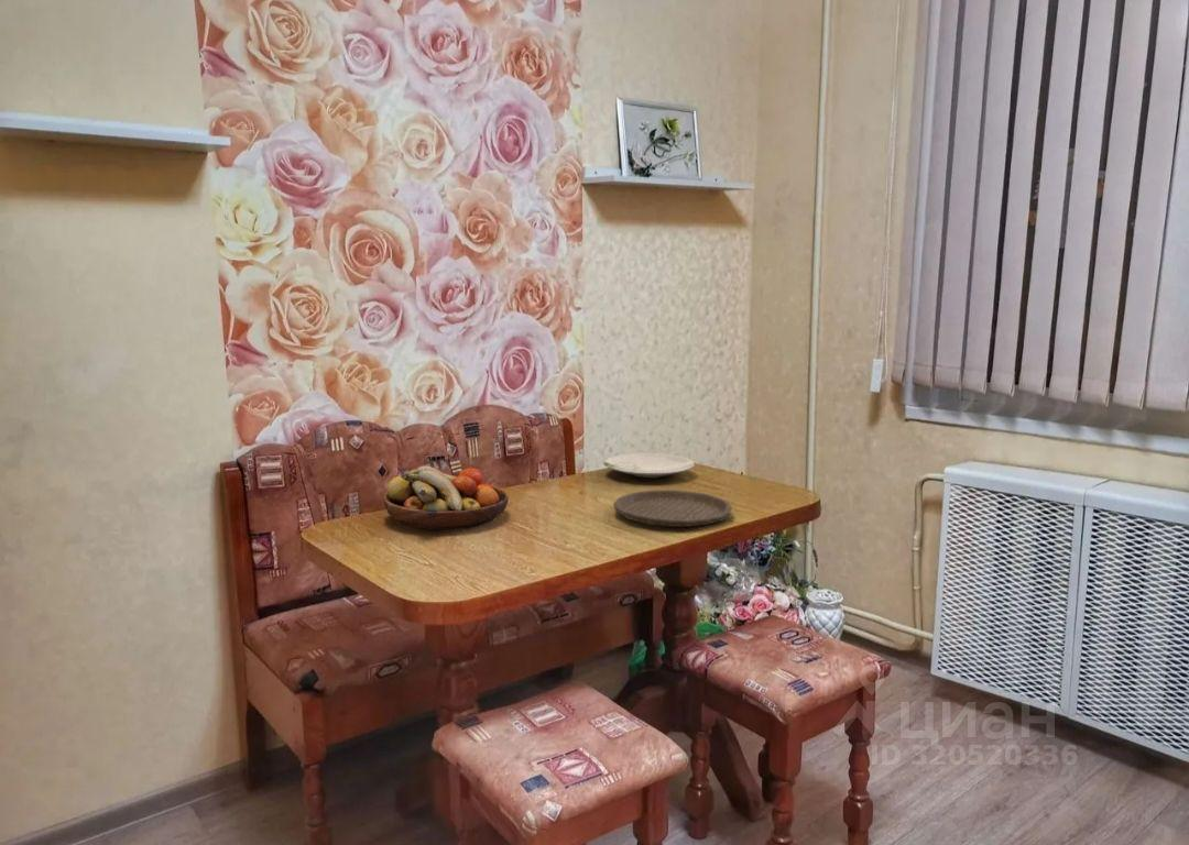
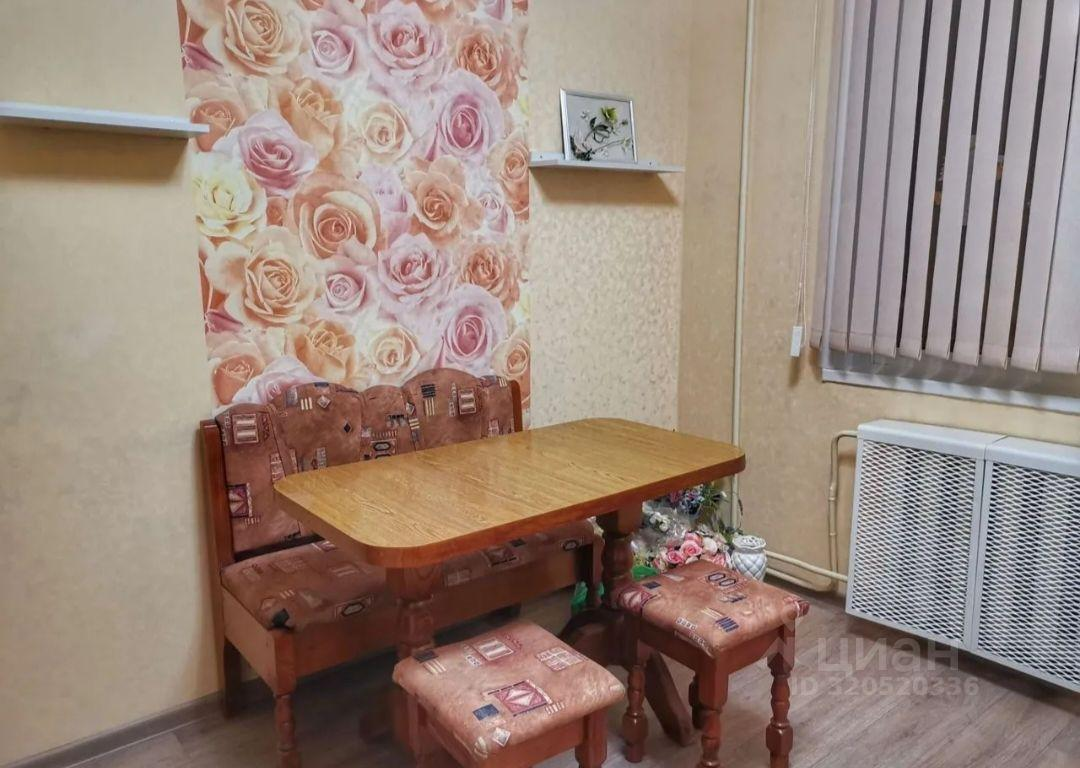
- plate (648, 468)
- fruit bowl (446, 491)
- plate (672, 508)
